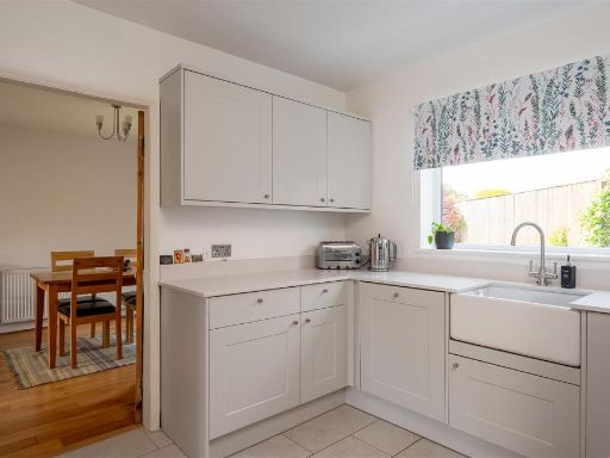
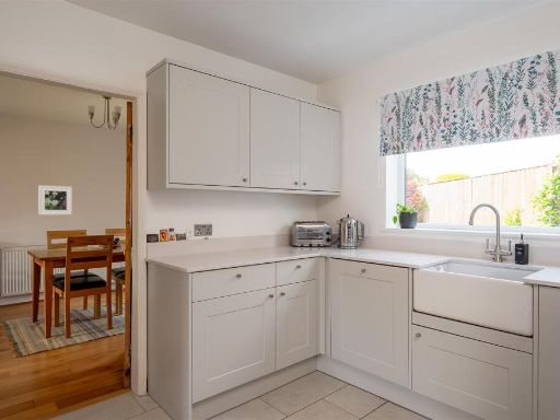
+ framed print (55, 200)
